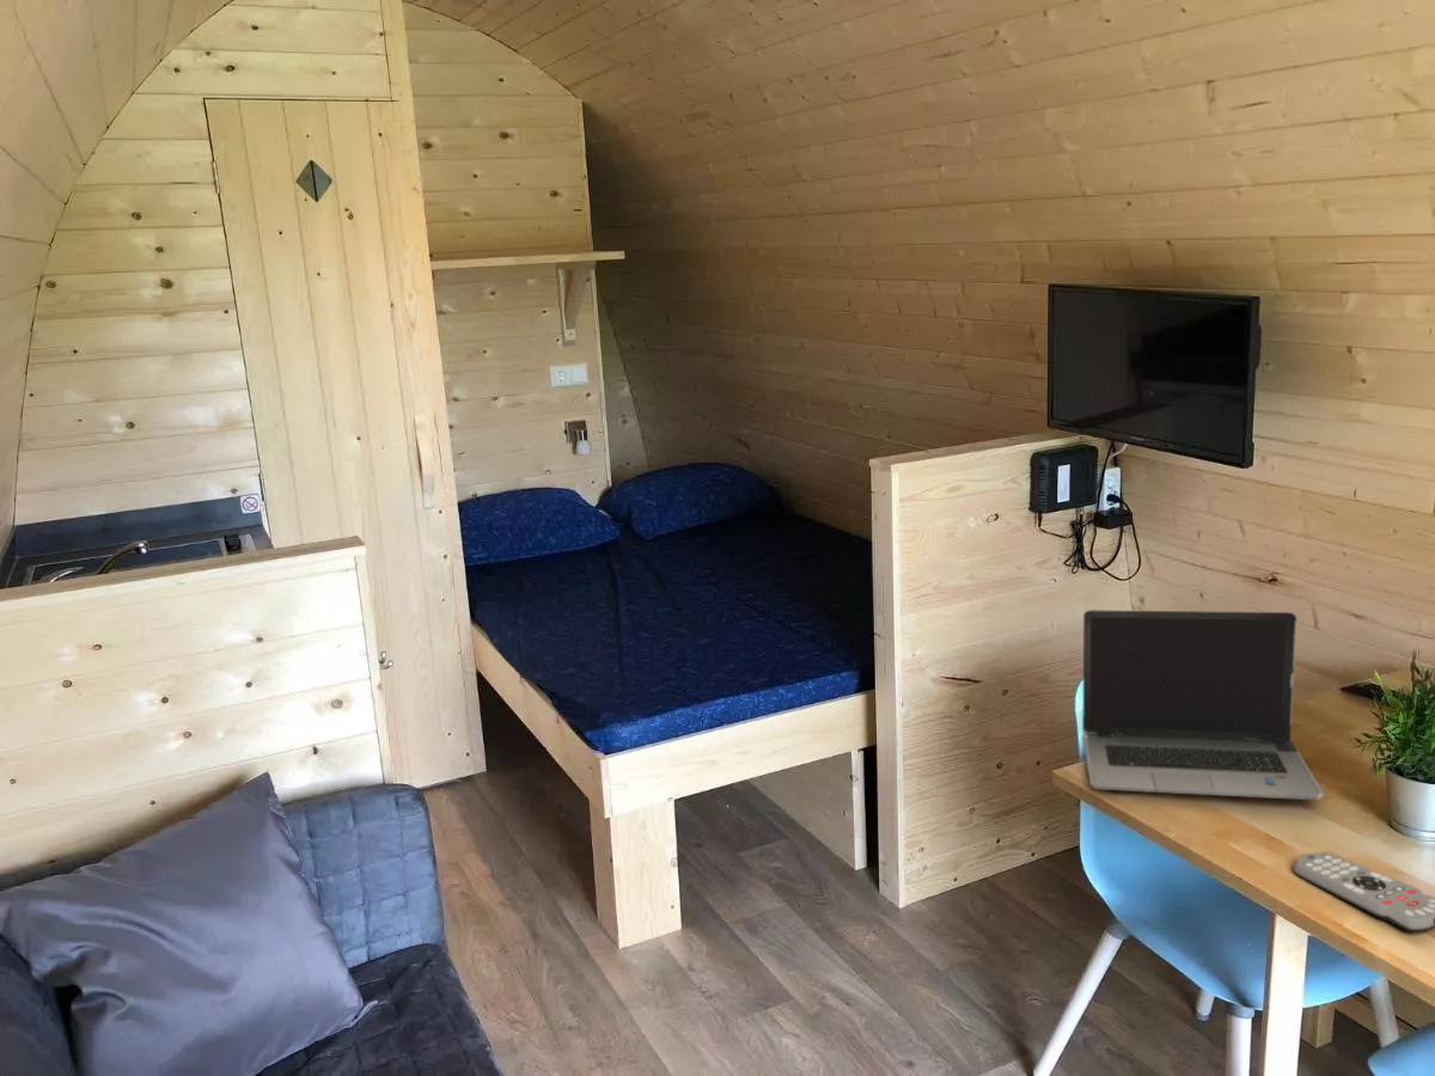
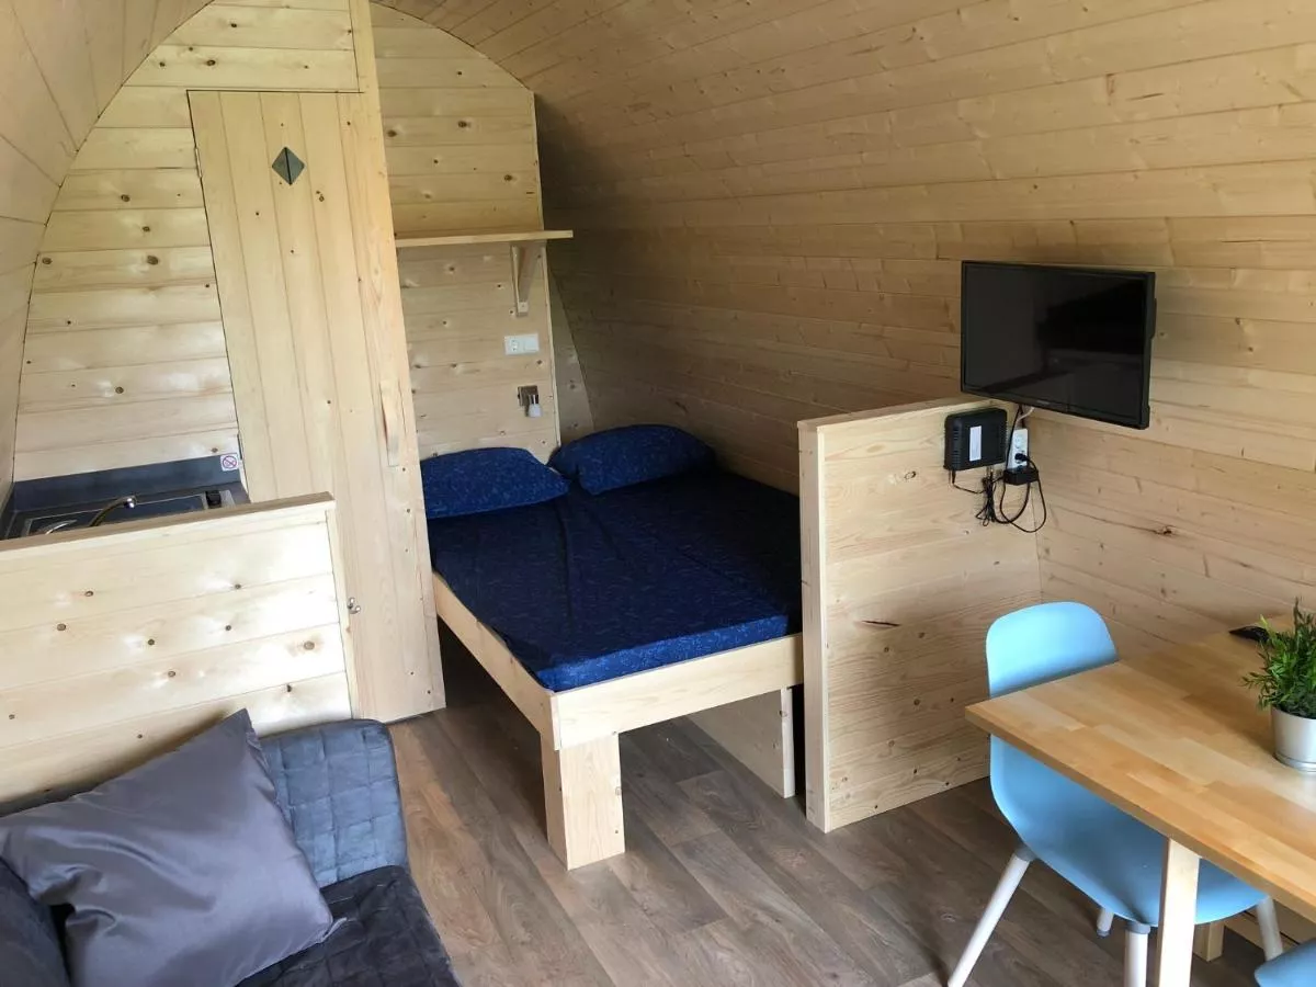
- remote control (1366, 888)
- laptop computer (1196, 702)
